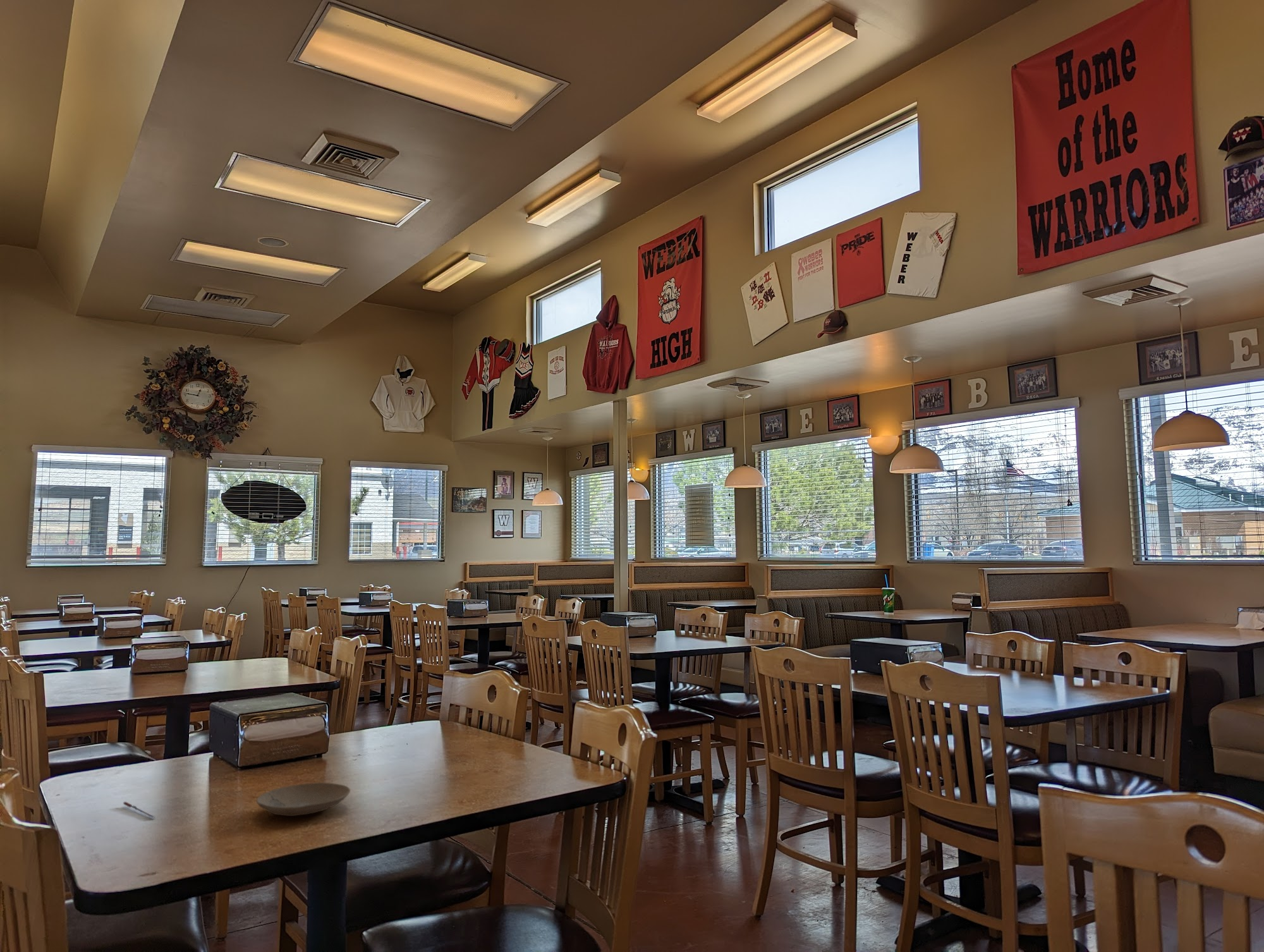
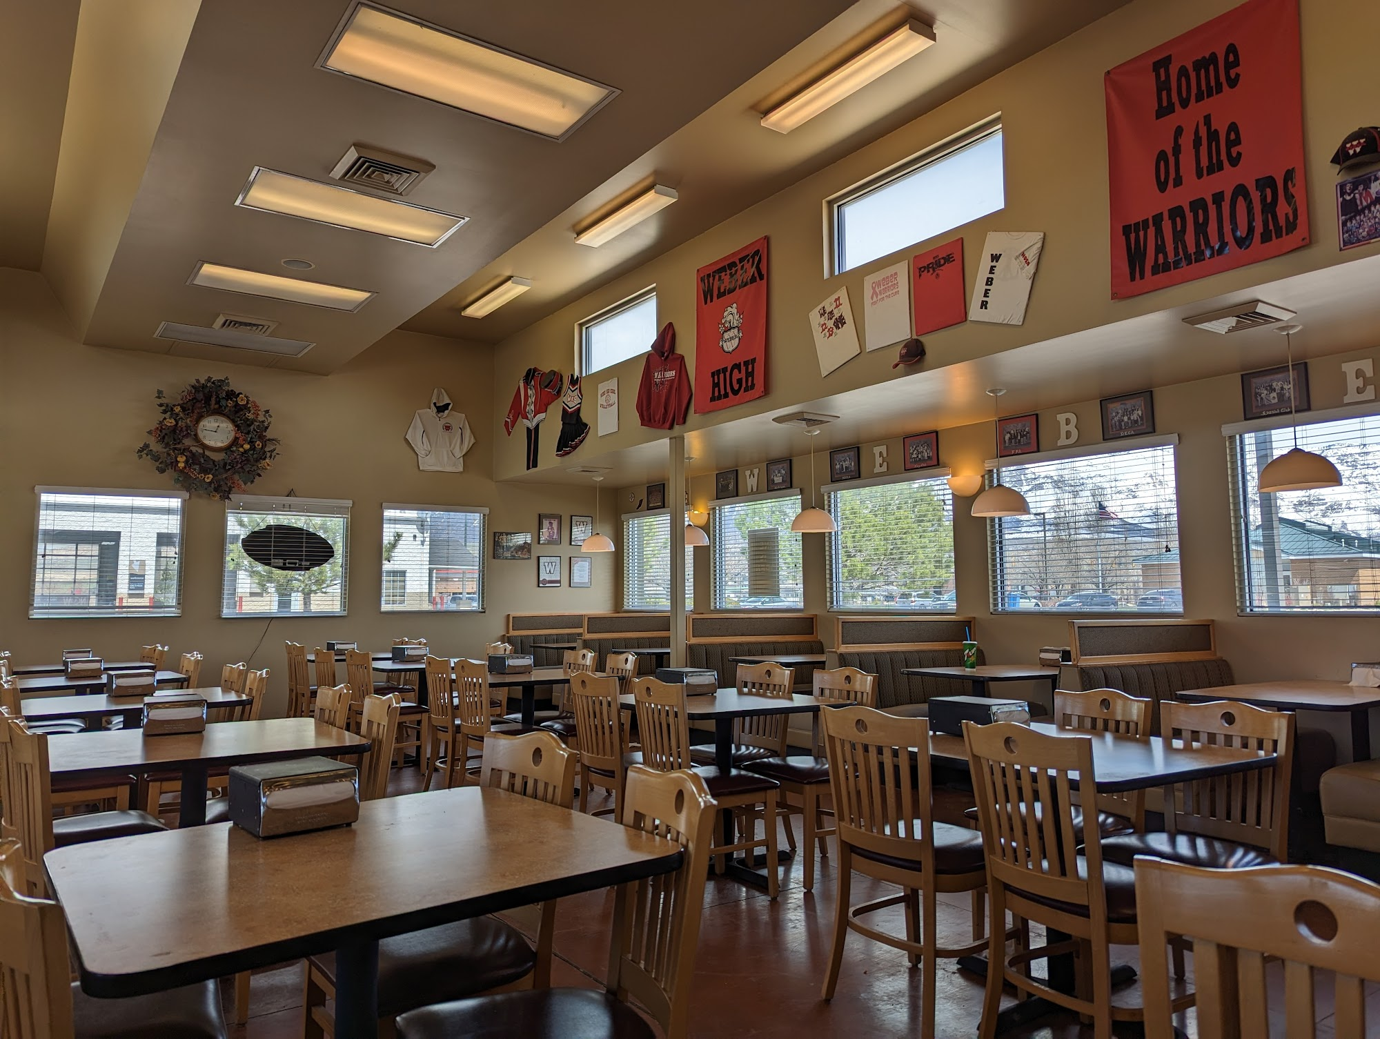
- plate (303, 802)
- pen (138, 809)
